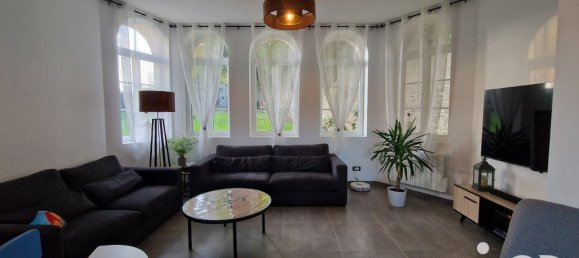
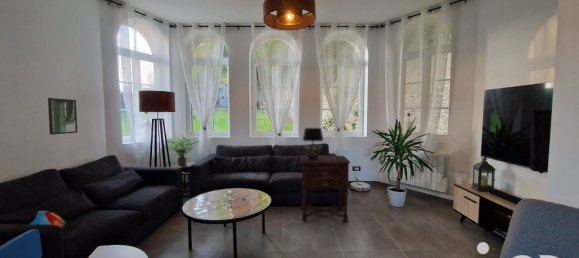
+ side table (323, 186)
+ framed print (63, 116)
+ table lamp (313, 143)
